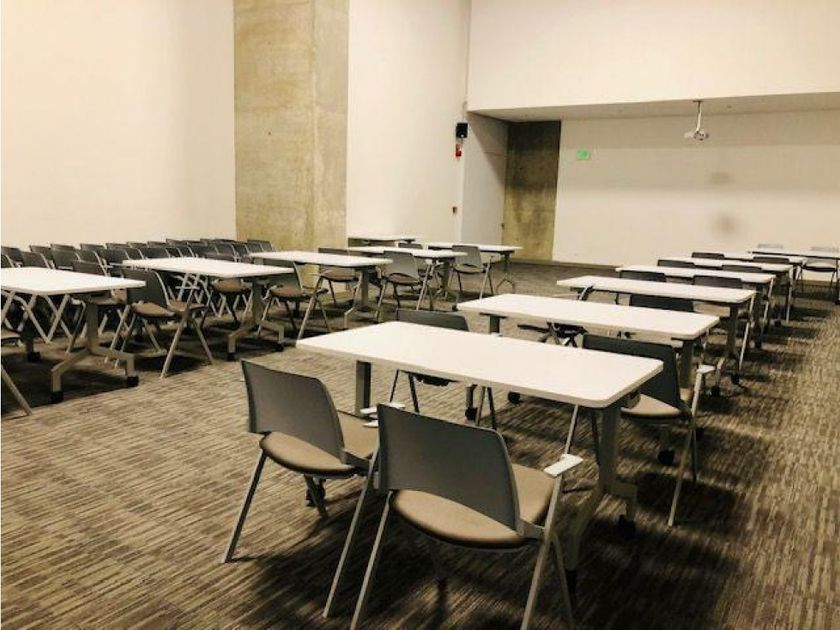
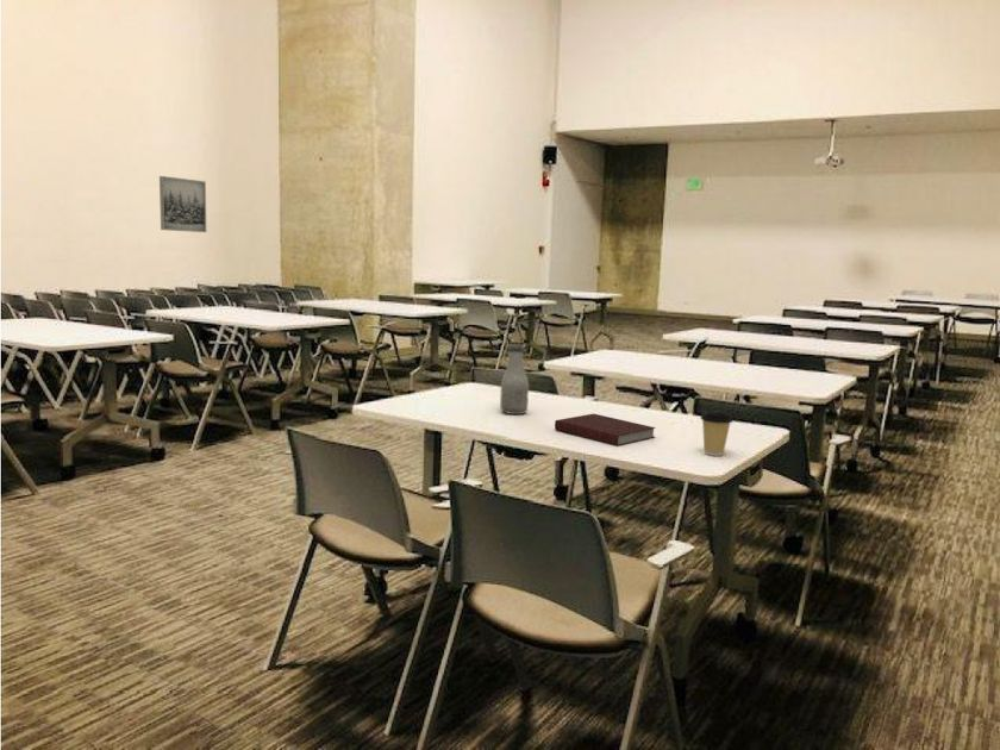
+ coffee cup (714, 432)
+ notebook (604, 429)
+ bottle (514, 379)
+ wall art (183, 205)
